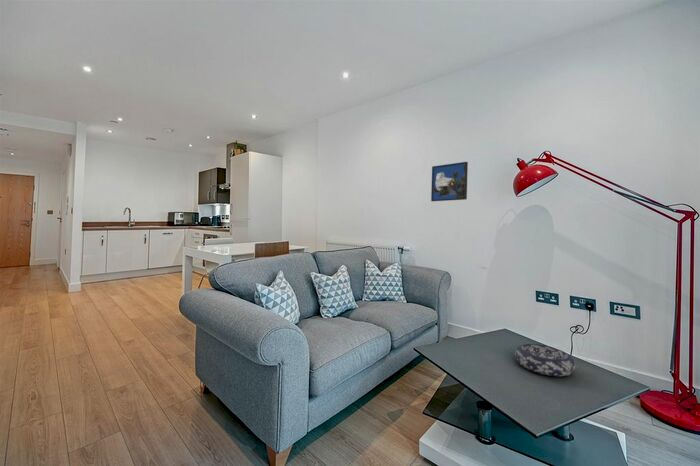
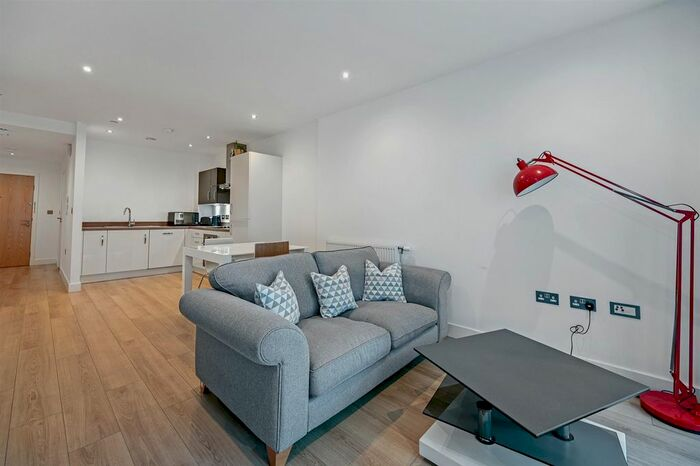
- decorative bowl (543, 359)
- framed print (448, 182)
